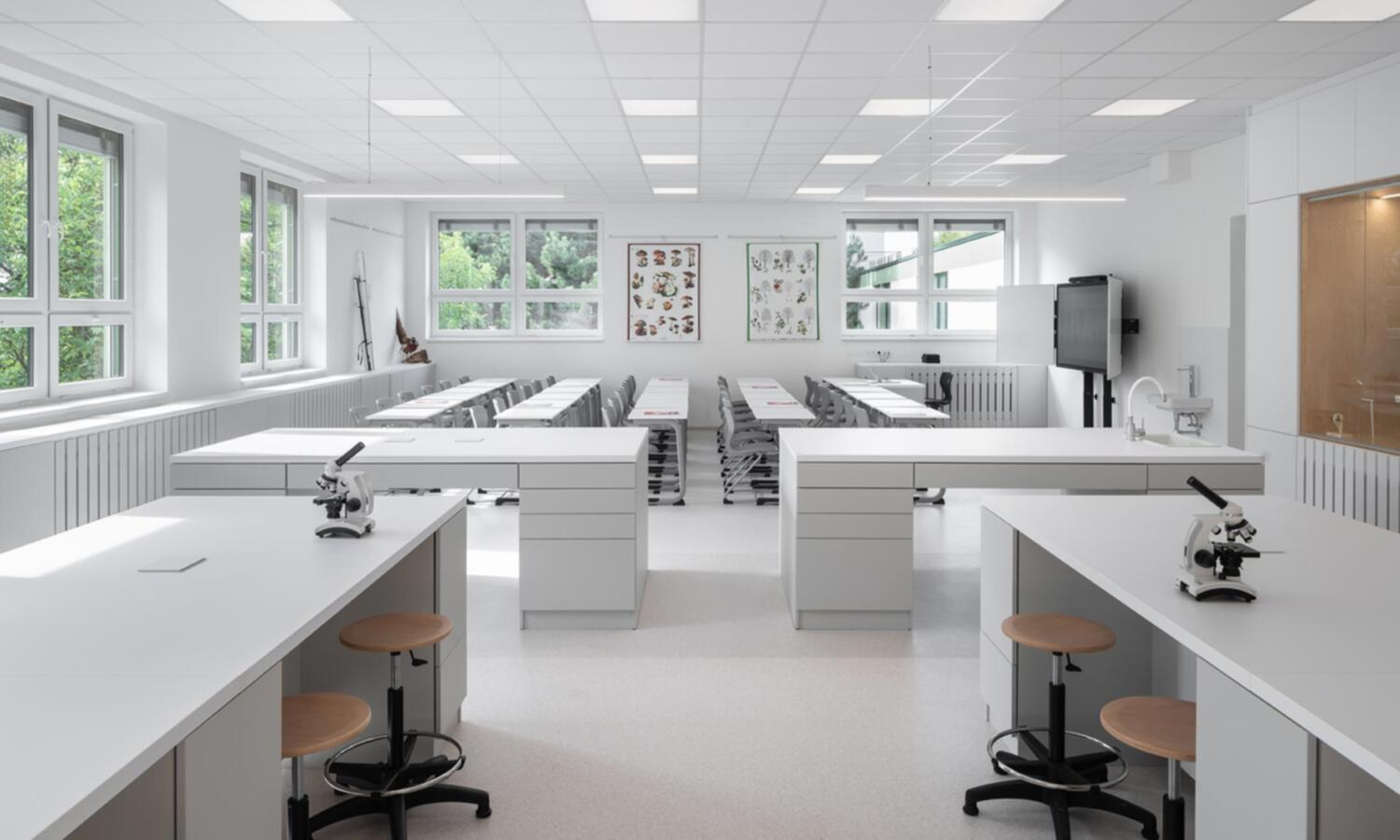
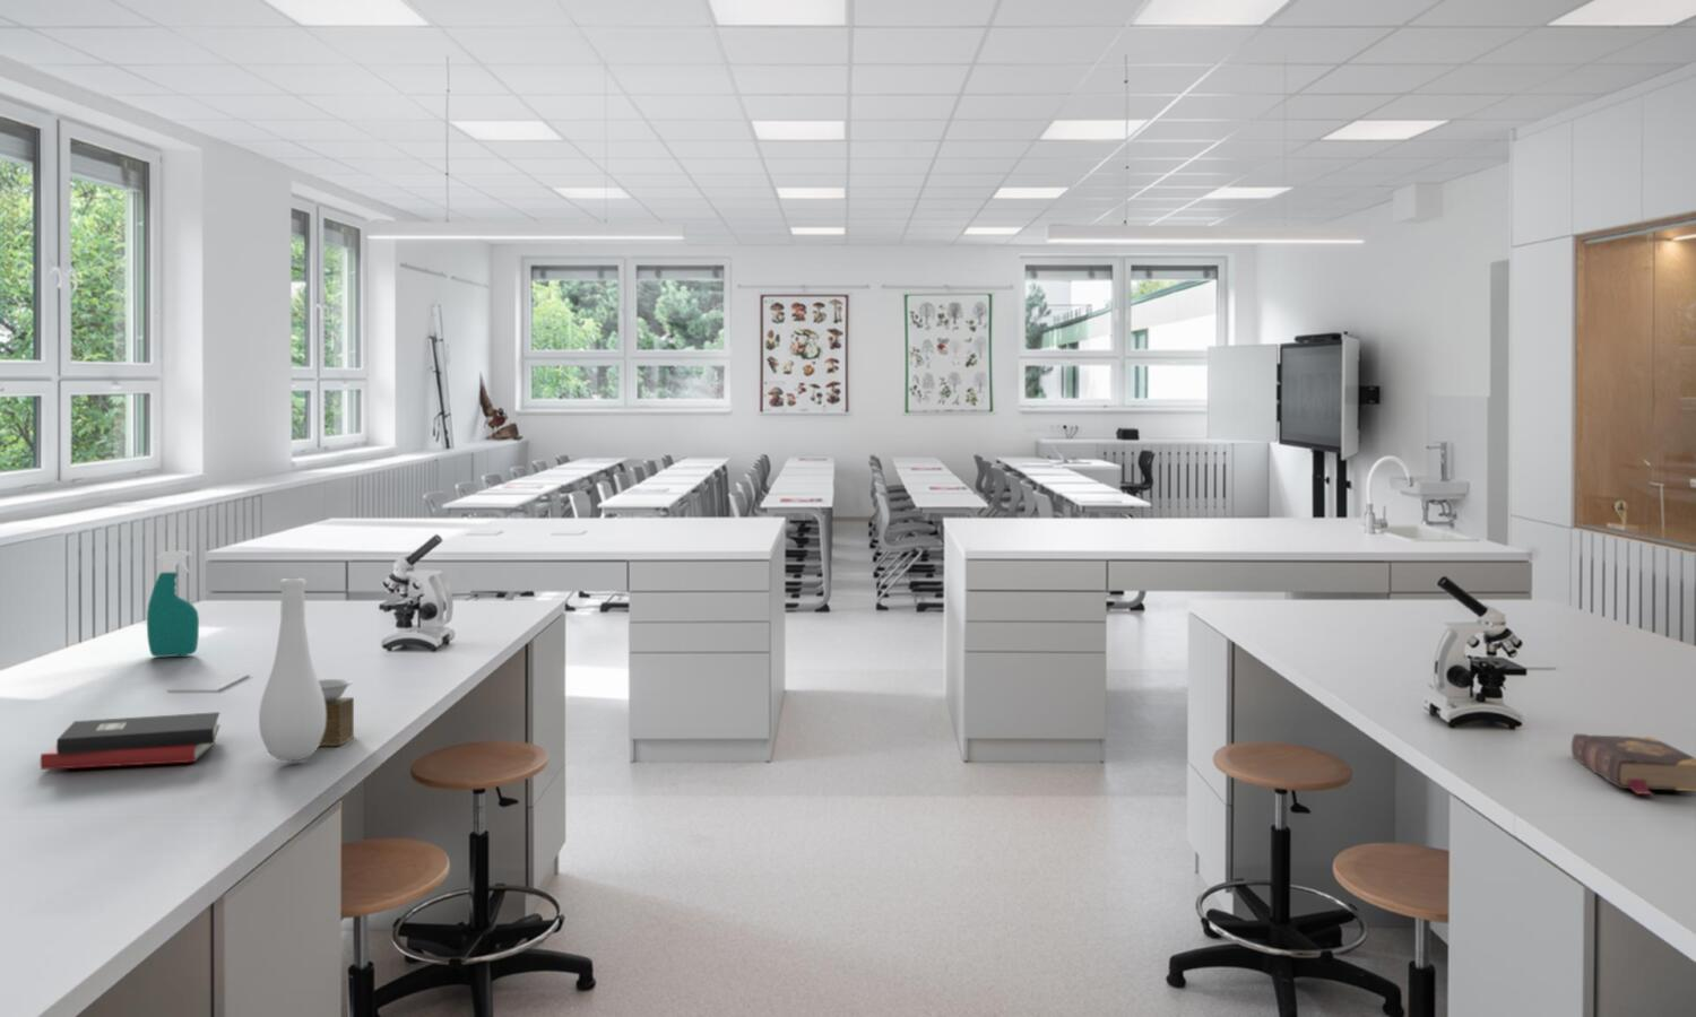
+ vase (306, 663)
+ book (1639, 763)
+ hardback book (142, 739)
+ spray bottle (172, 602)
